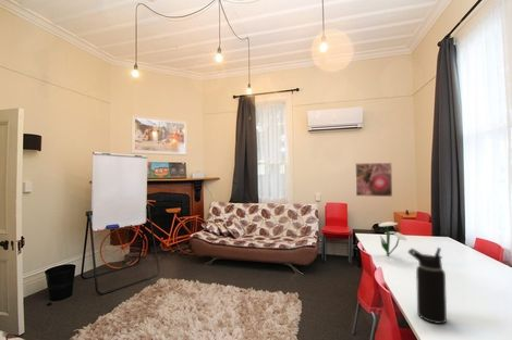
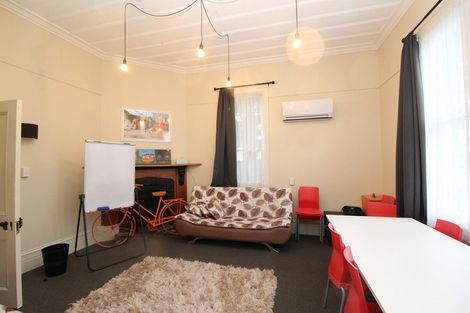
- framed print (373, 179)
- flower (389, 238)
- water bottle (426, 280)
